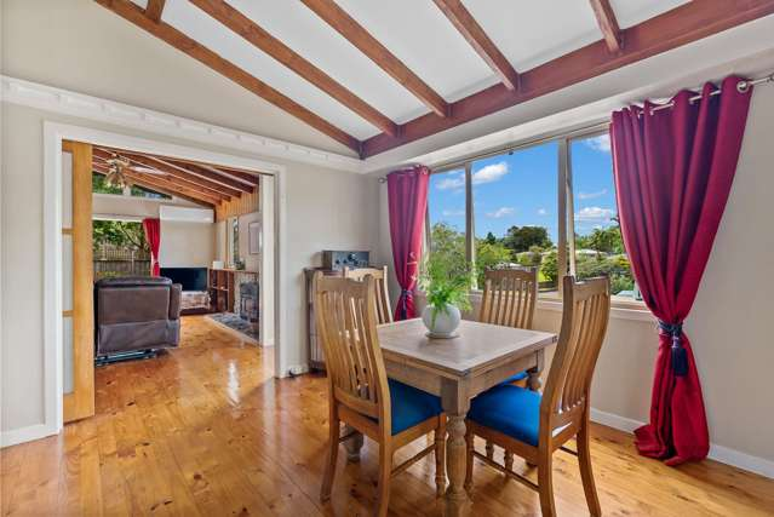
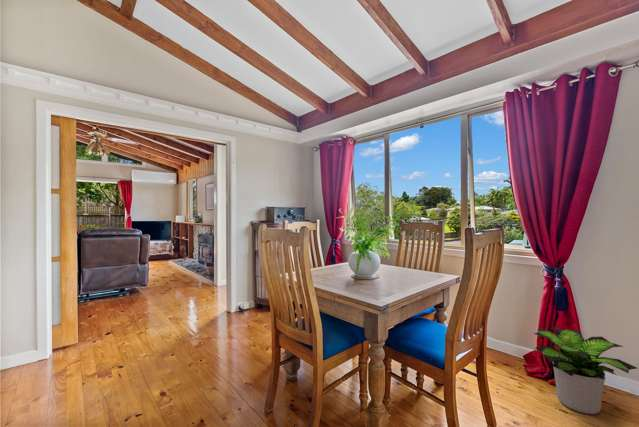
+ potted plant (582, 372)
